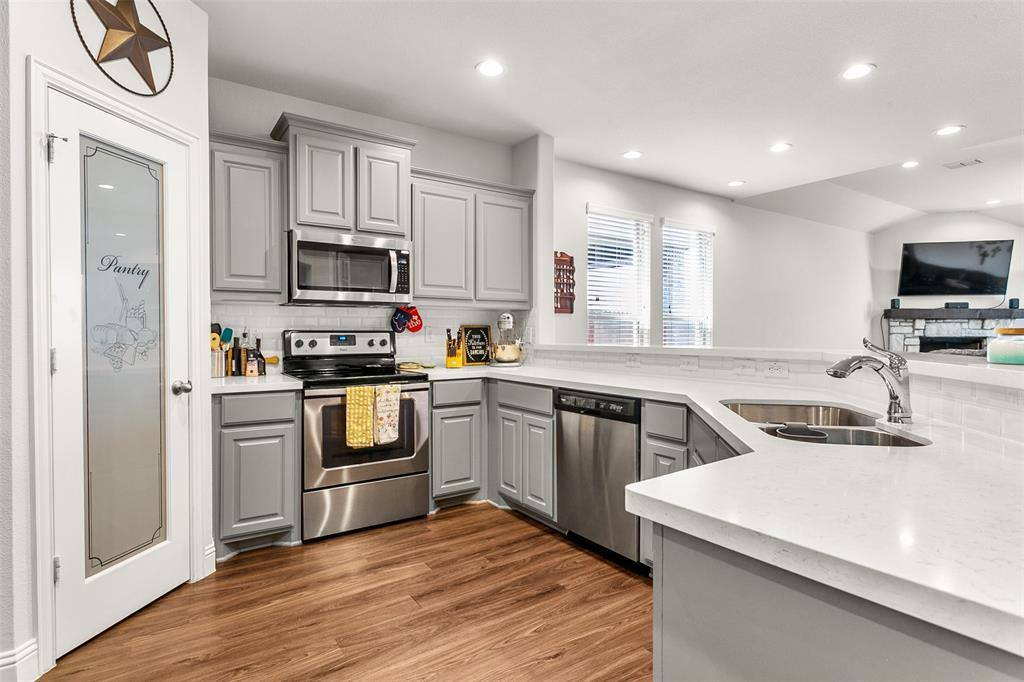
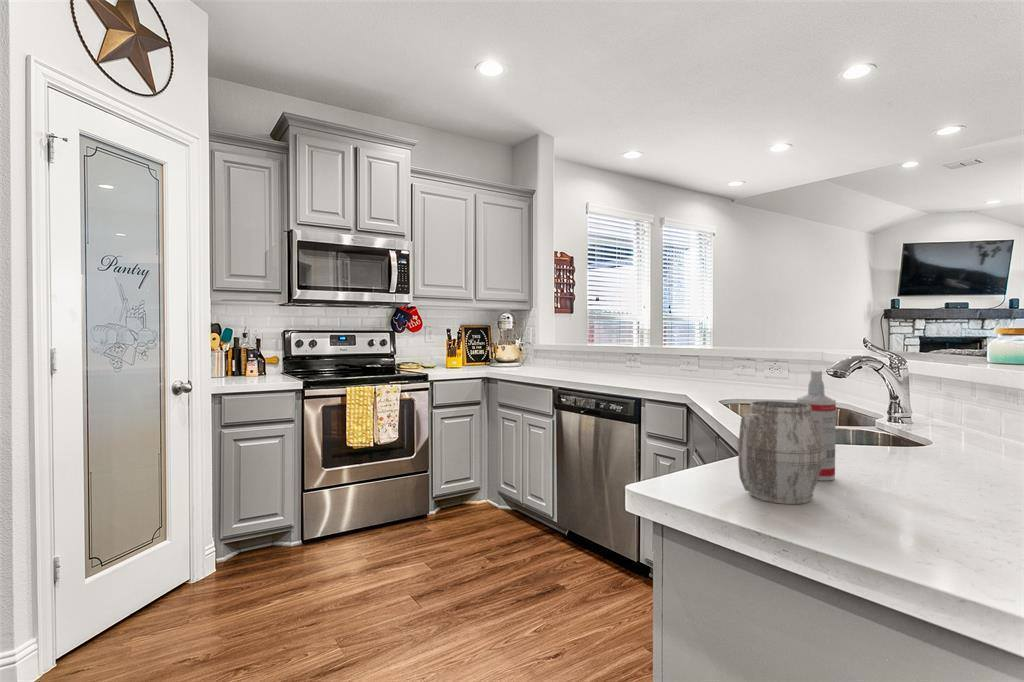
+ mug (773, 450)
+ spray bottle (815, 423)
